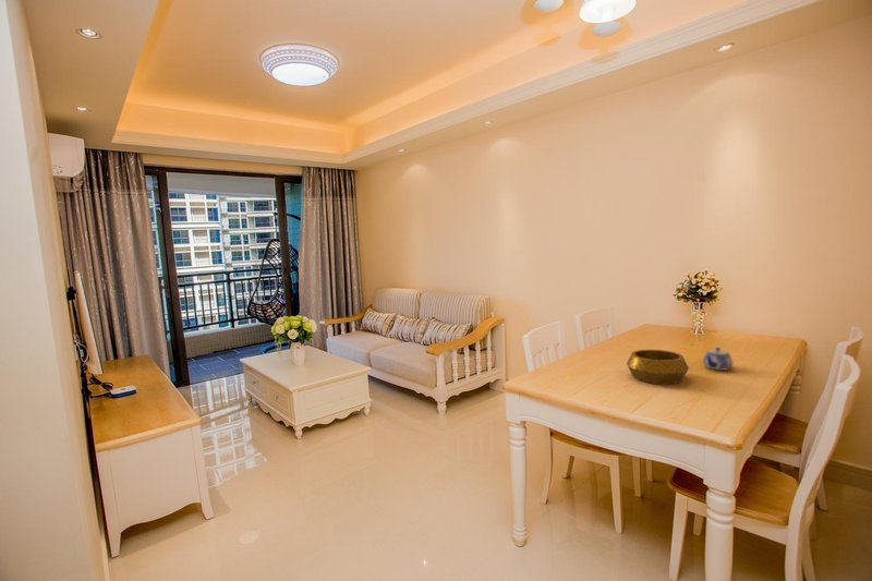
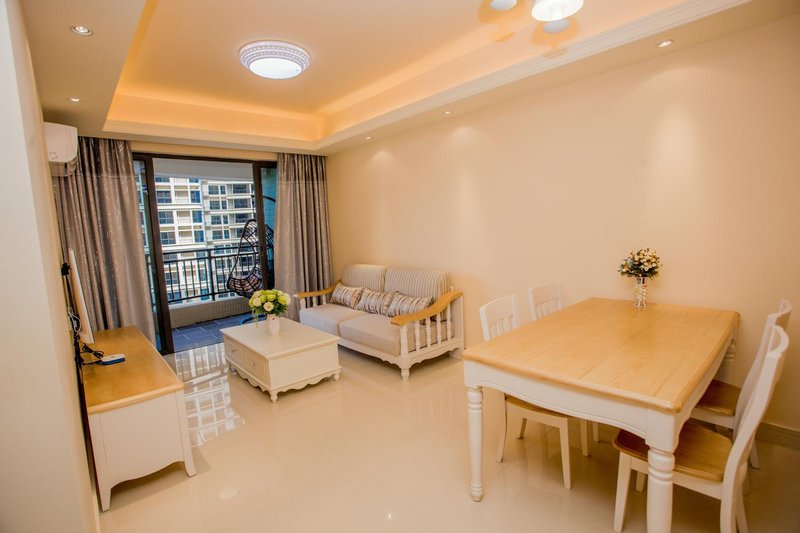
- teapot (716, 358)
- decorative bowl (656, 365)
